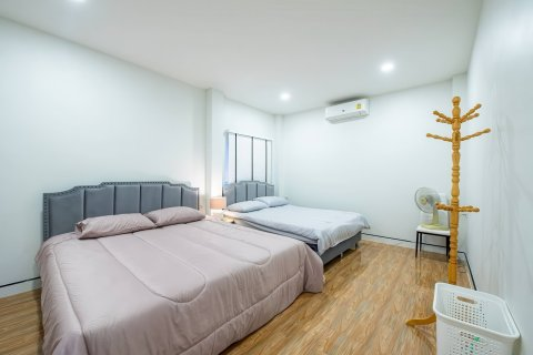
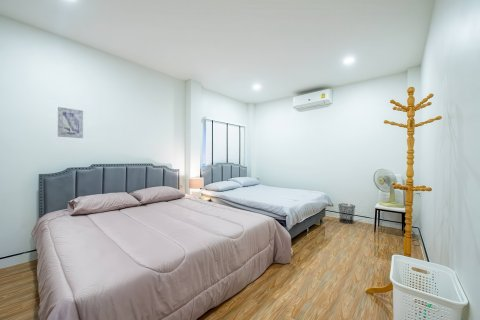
+ wall art (70, 123)
+ waste bin (347, 213)
